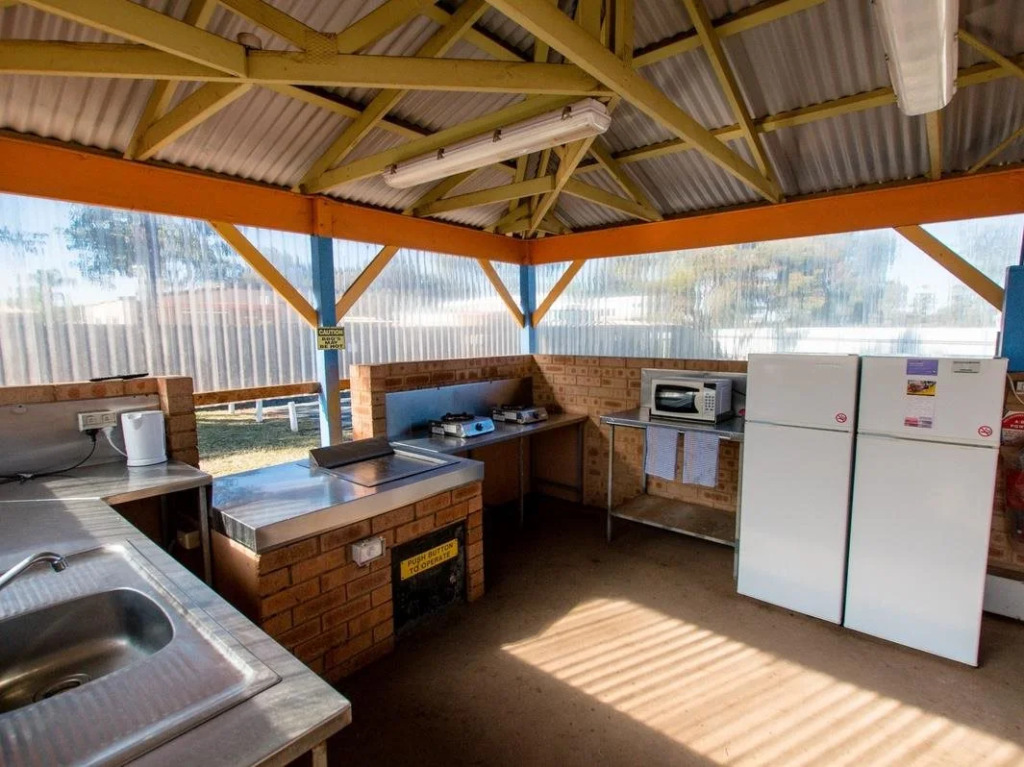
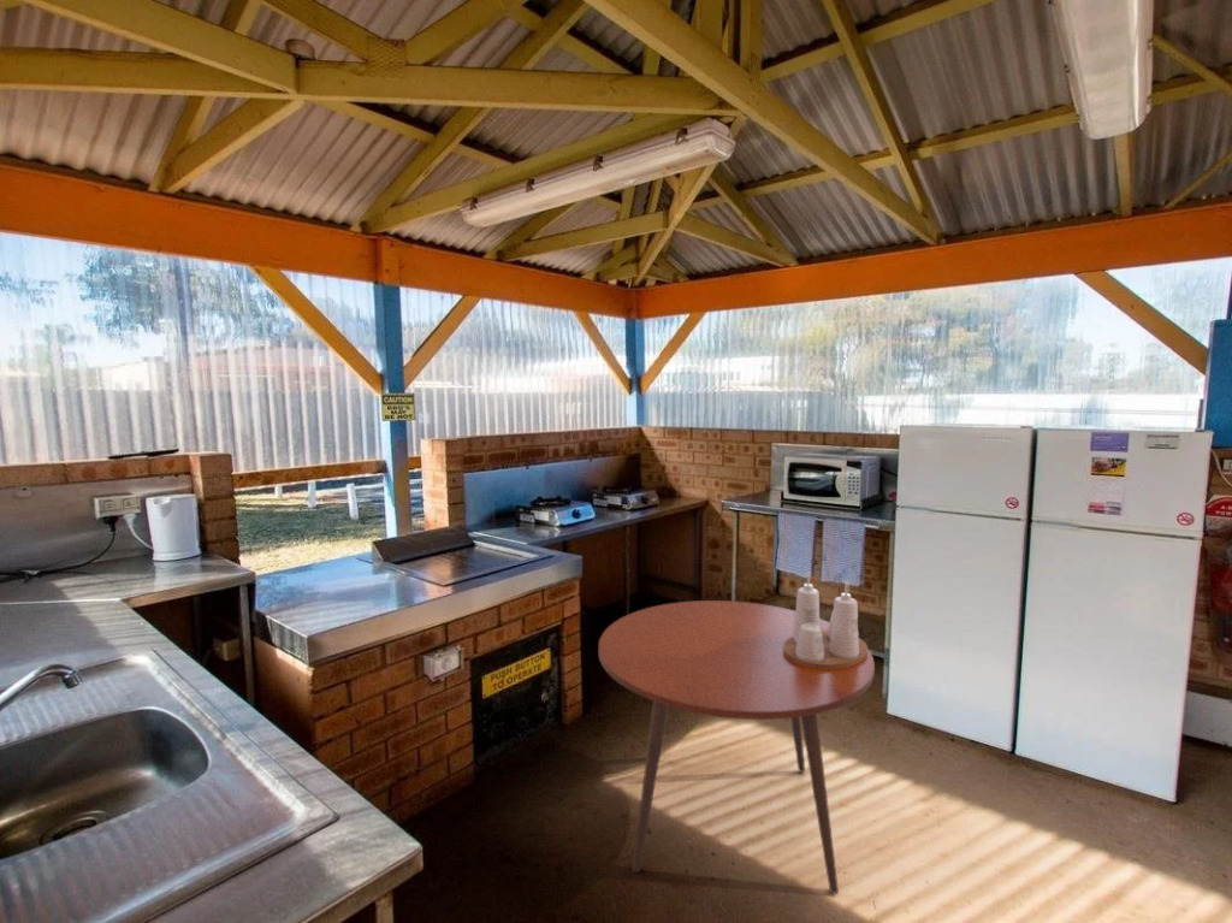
+ dining table (729, 717)
+ condiment set (831, 614)
